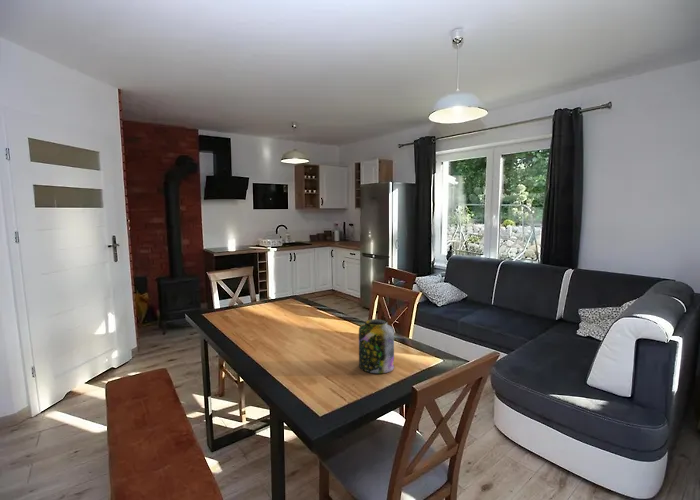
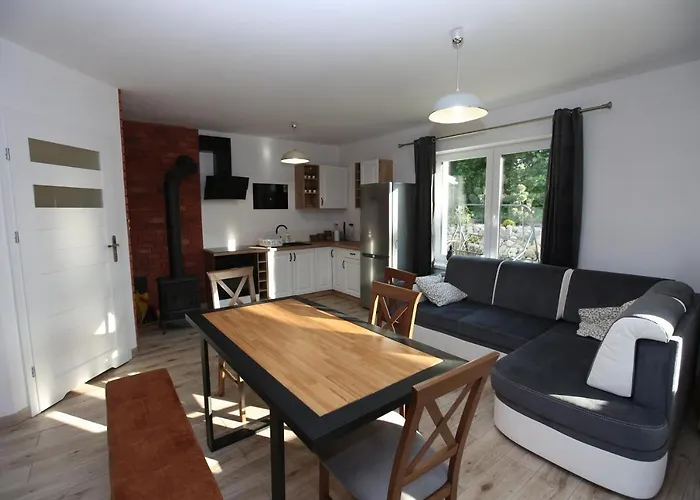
- jar (376, 344)
